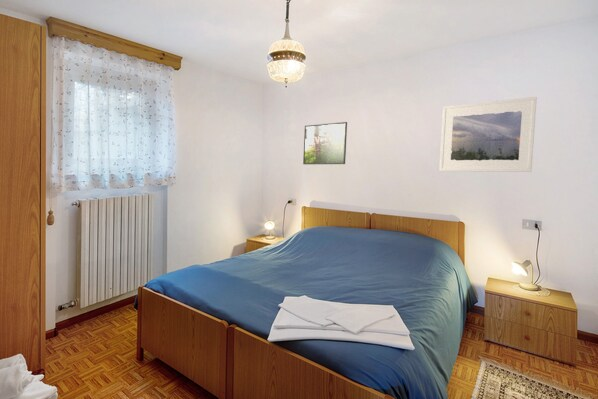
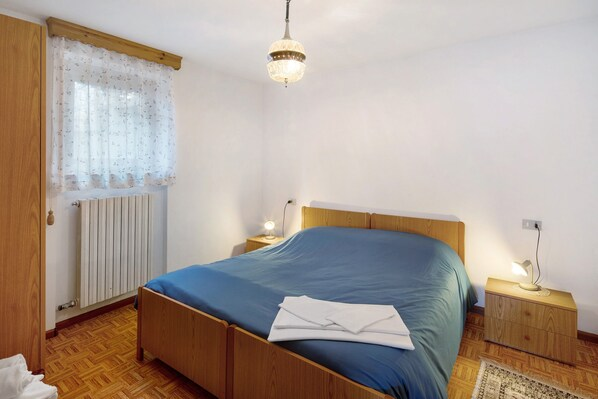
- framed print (484, 137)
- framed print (324, 144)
